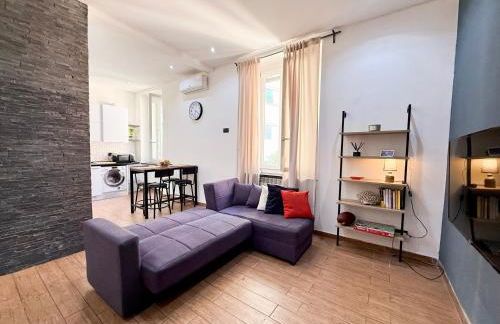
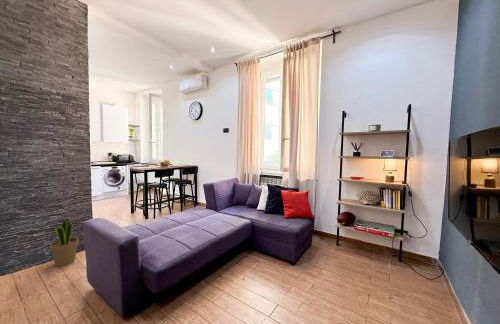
+ potted plant (66, 240)
